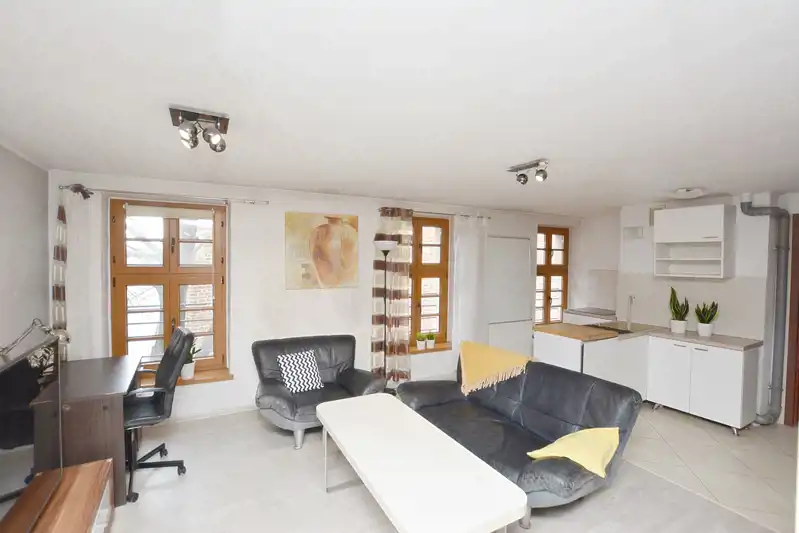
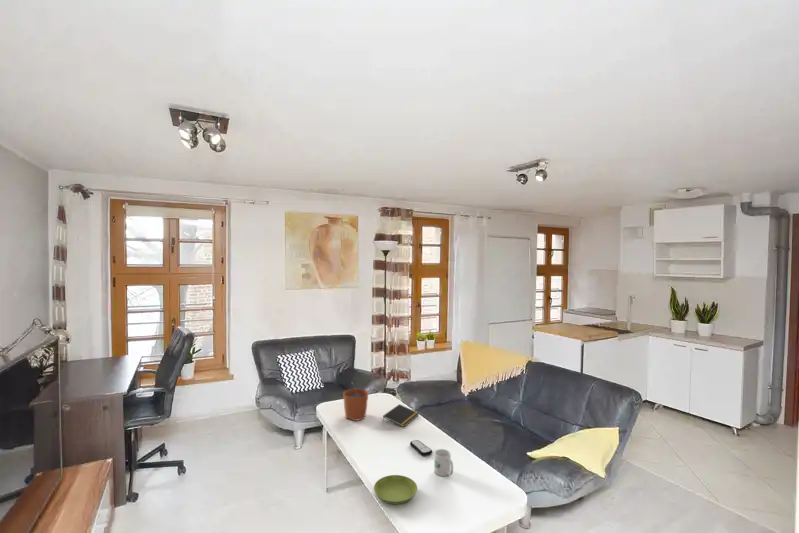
+ saucer (395, 490)
+ notepad (401, 415)
+ mug (444, 463)
+ remote control (420, 447)
+ plant pot (355, 398)
